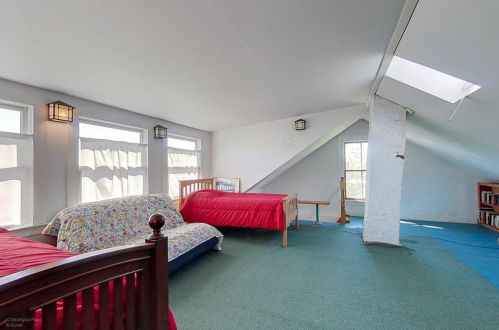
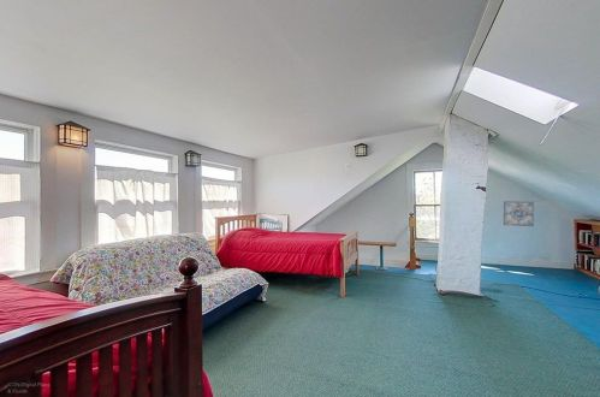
+ wall art (518, 213)
